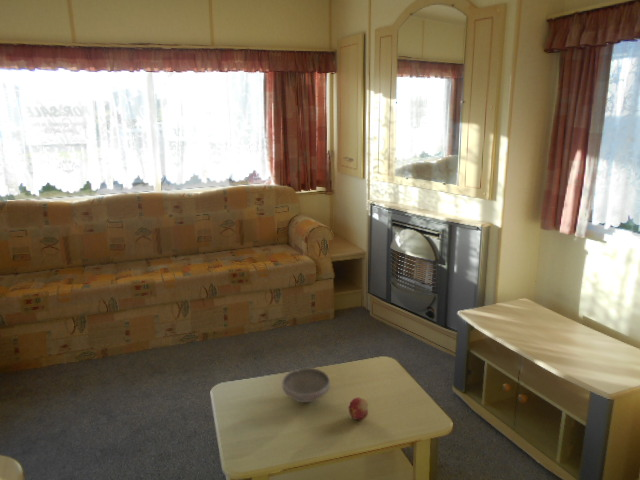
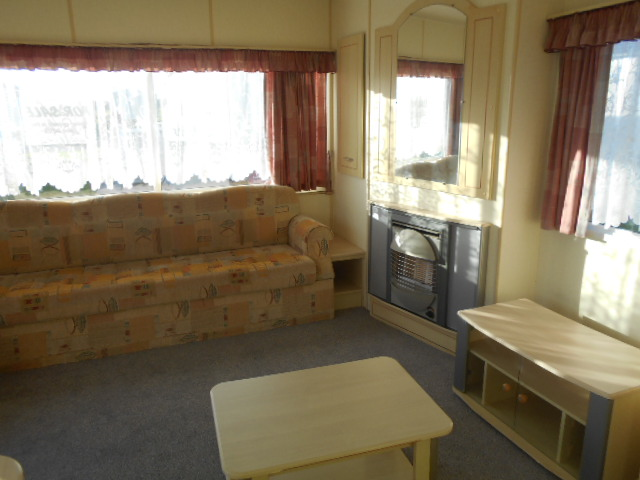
- fruit (358, 409)
- bowl (306, 389)
